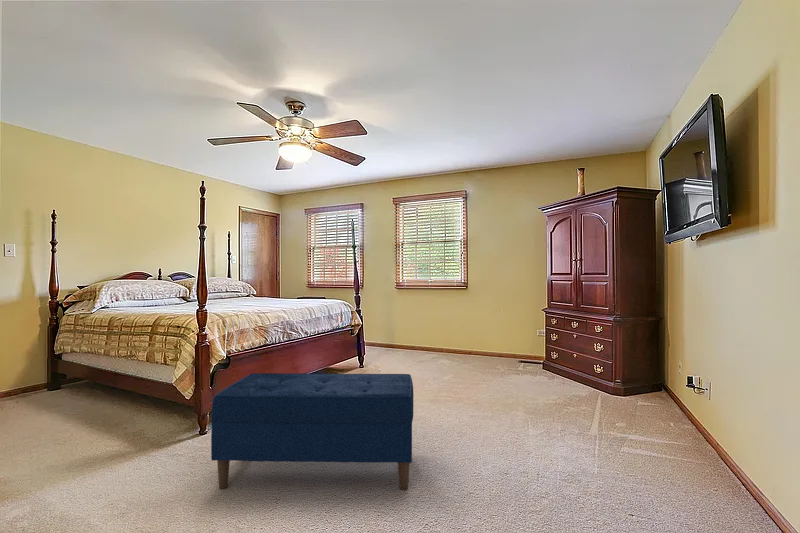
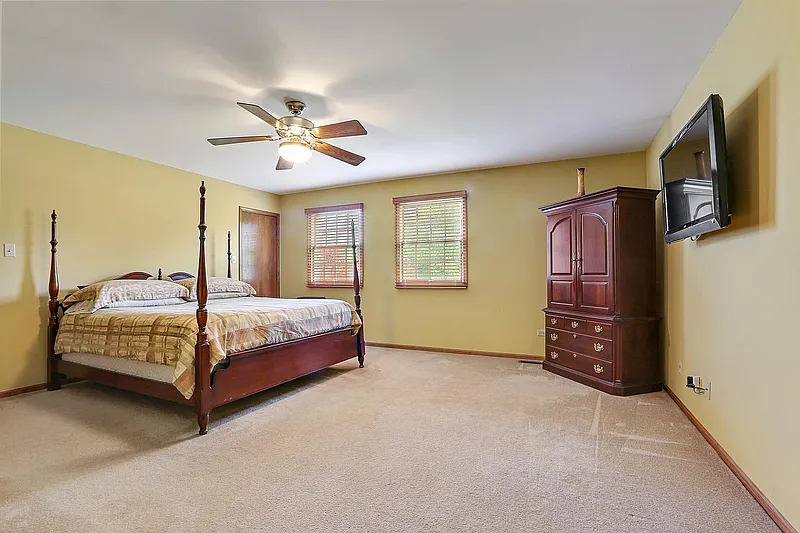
- bench (321, 426)
